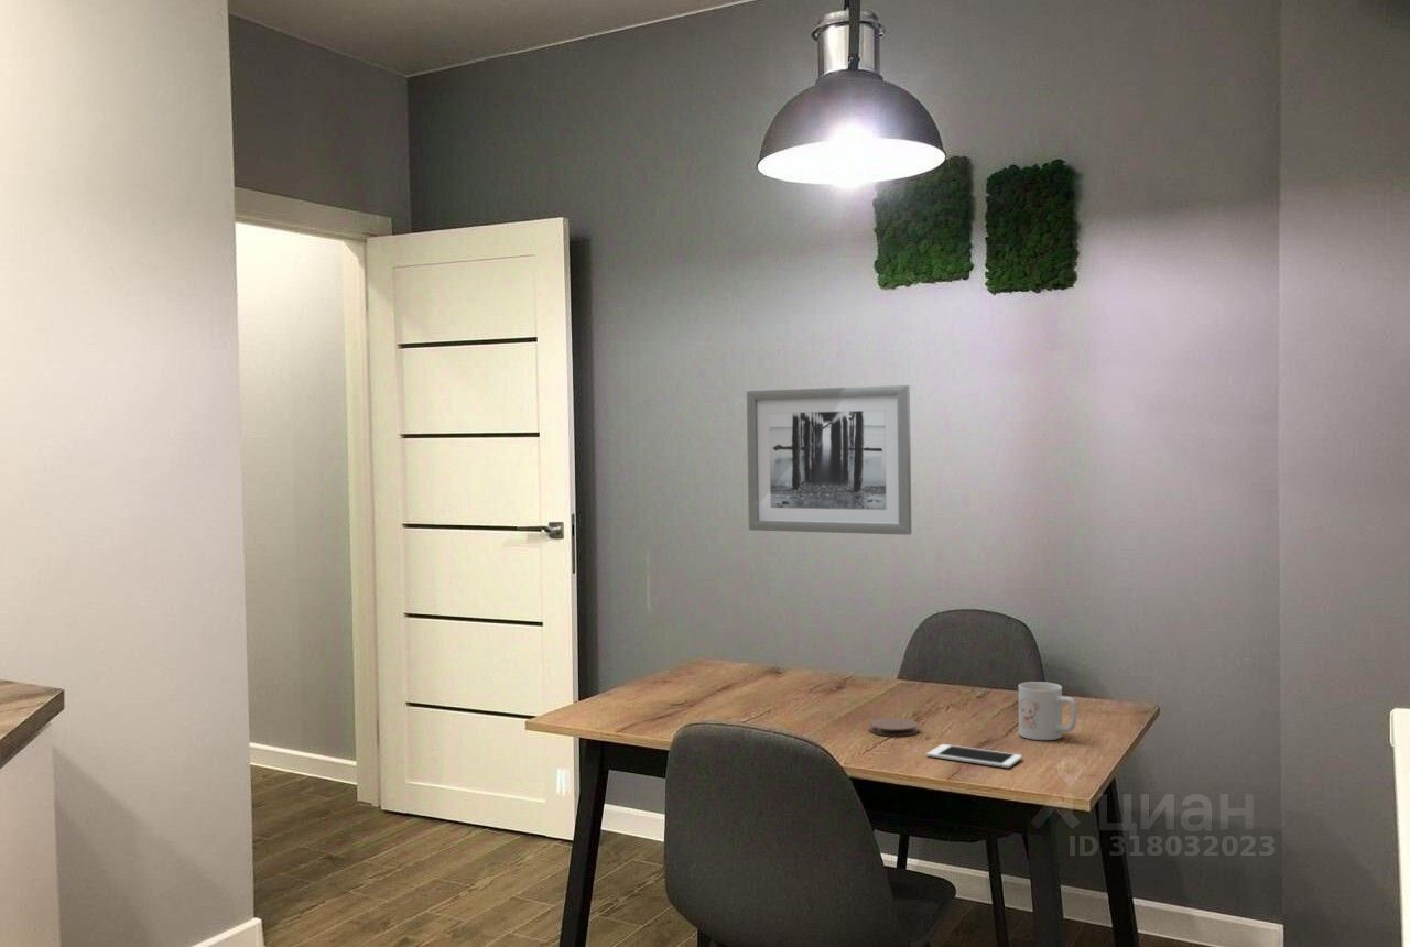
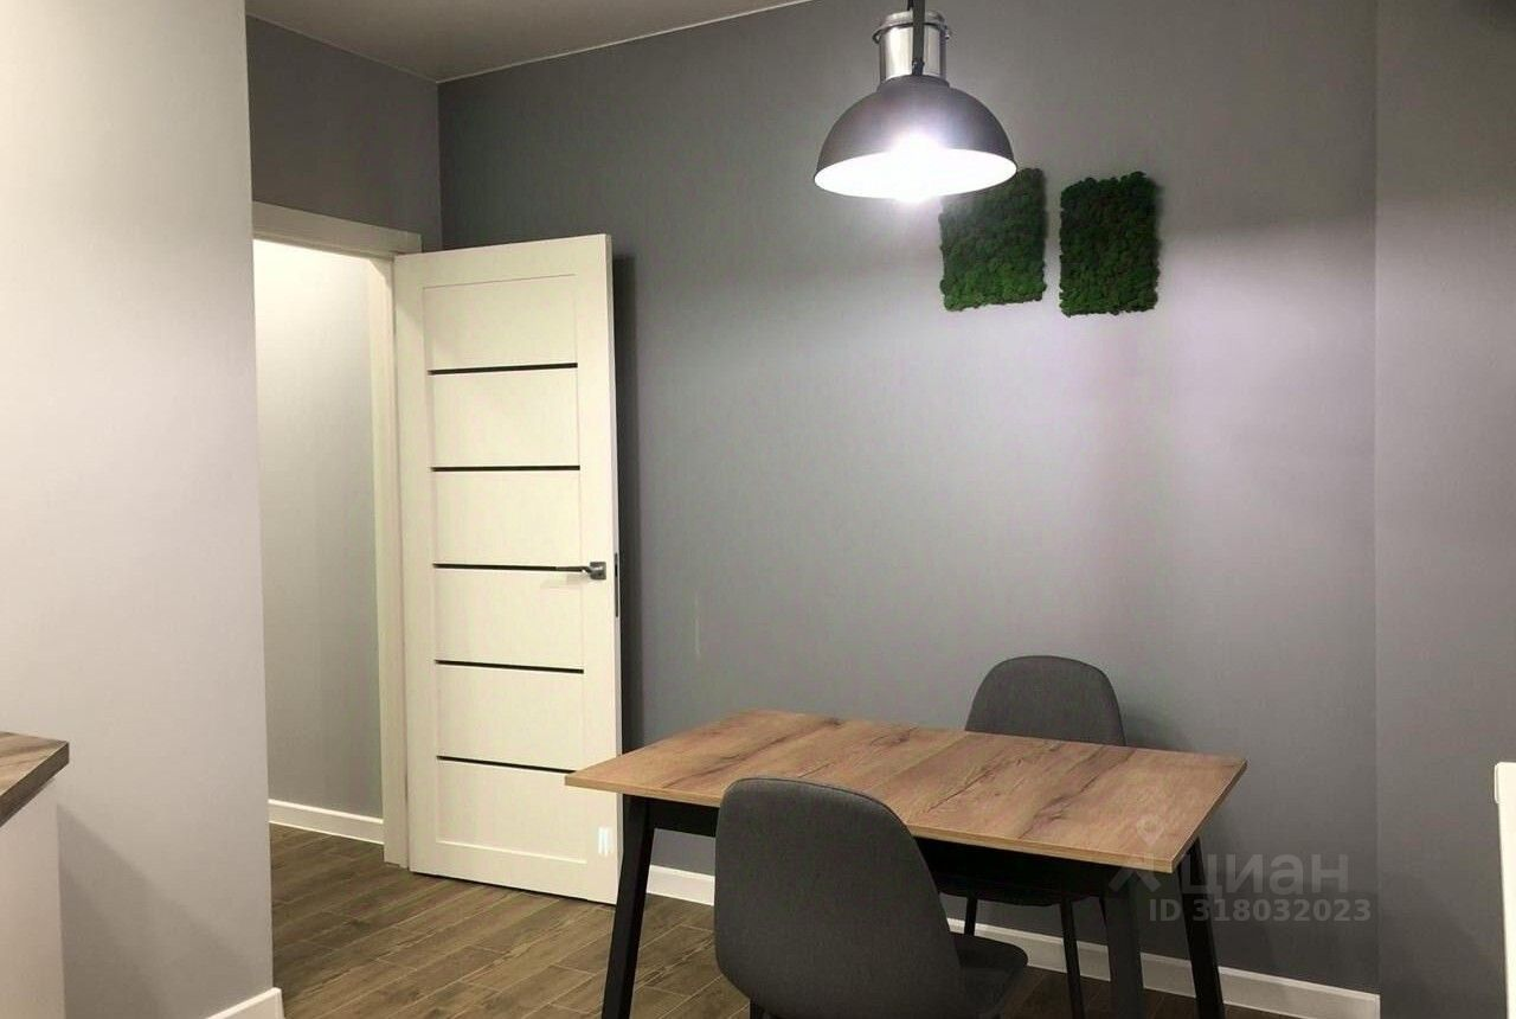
- mug (1049, 711)
- cell phone (974, 755)
- wall art (826, 460)
- coaster (893, 726)
